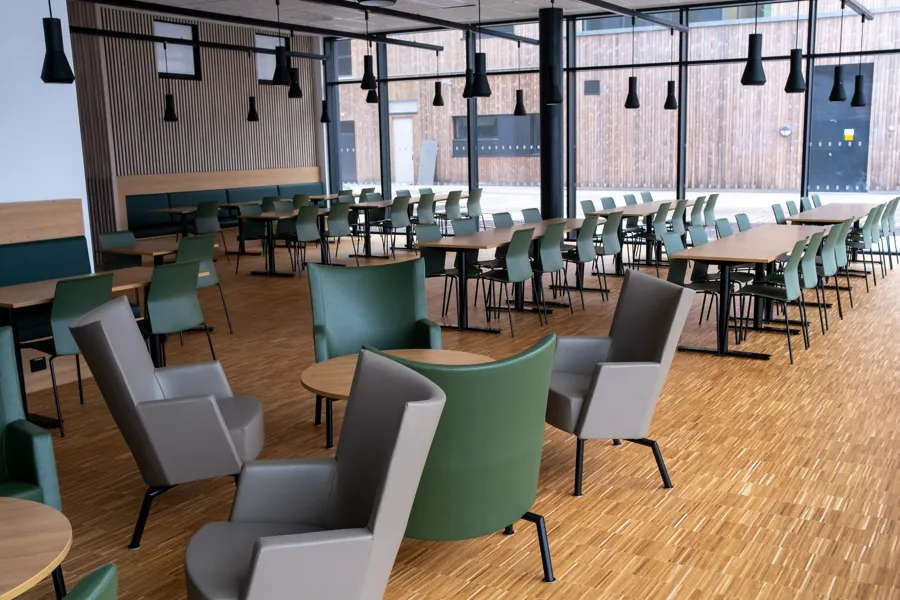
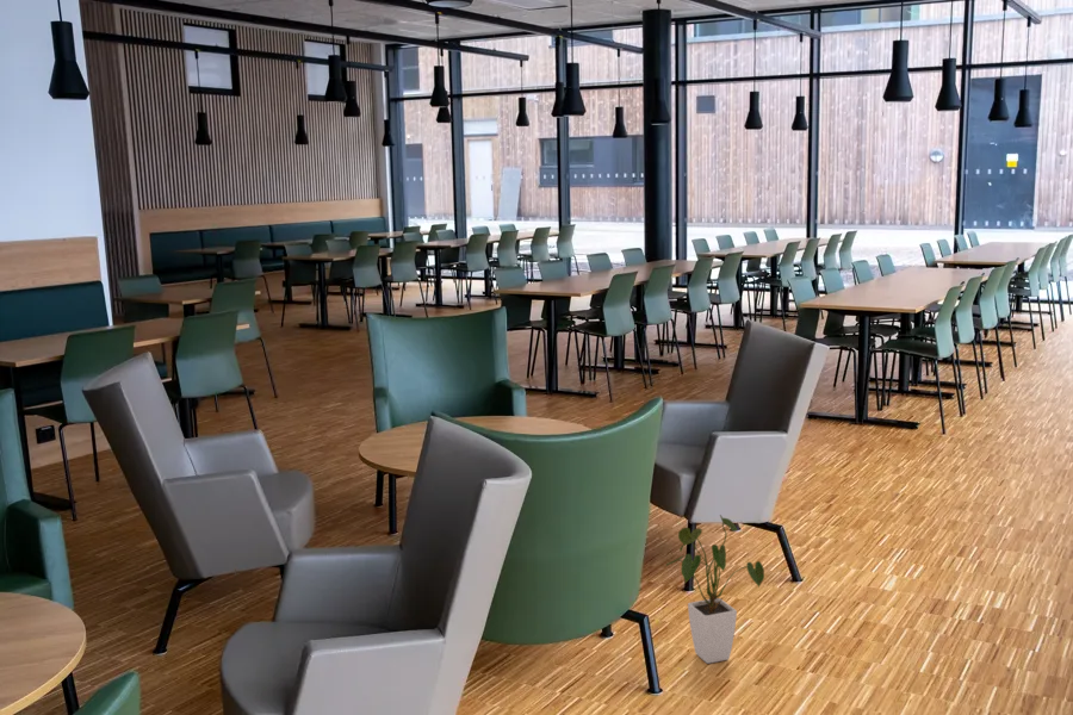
+ house plant (720, 591)
